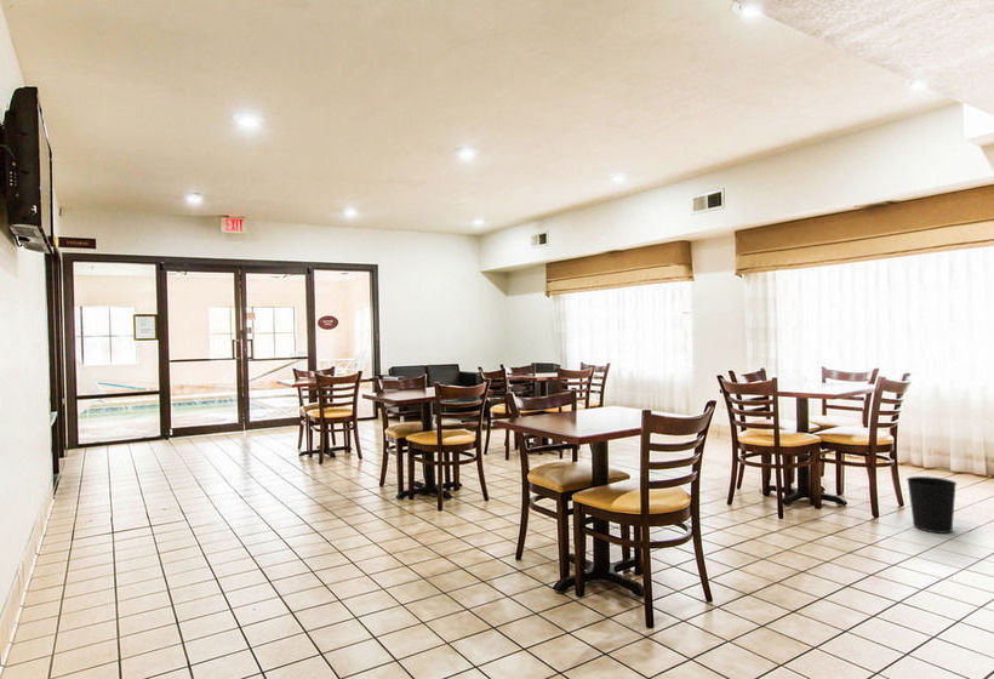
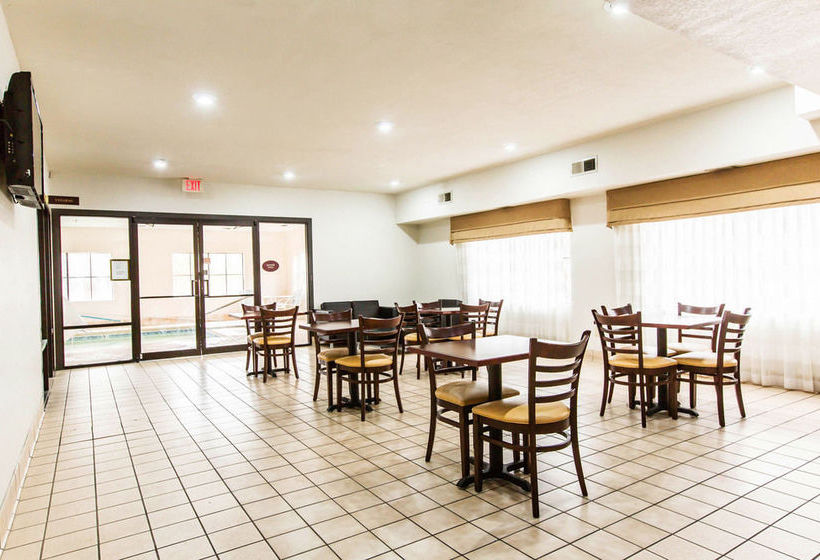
- wastebasket (931, 504)
